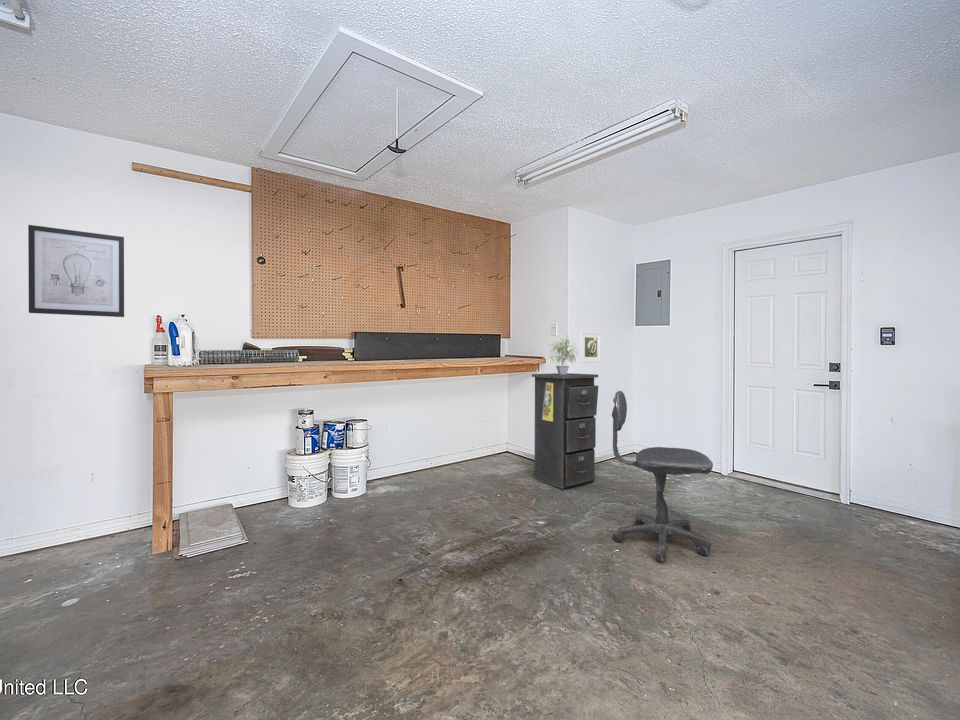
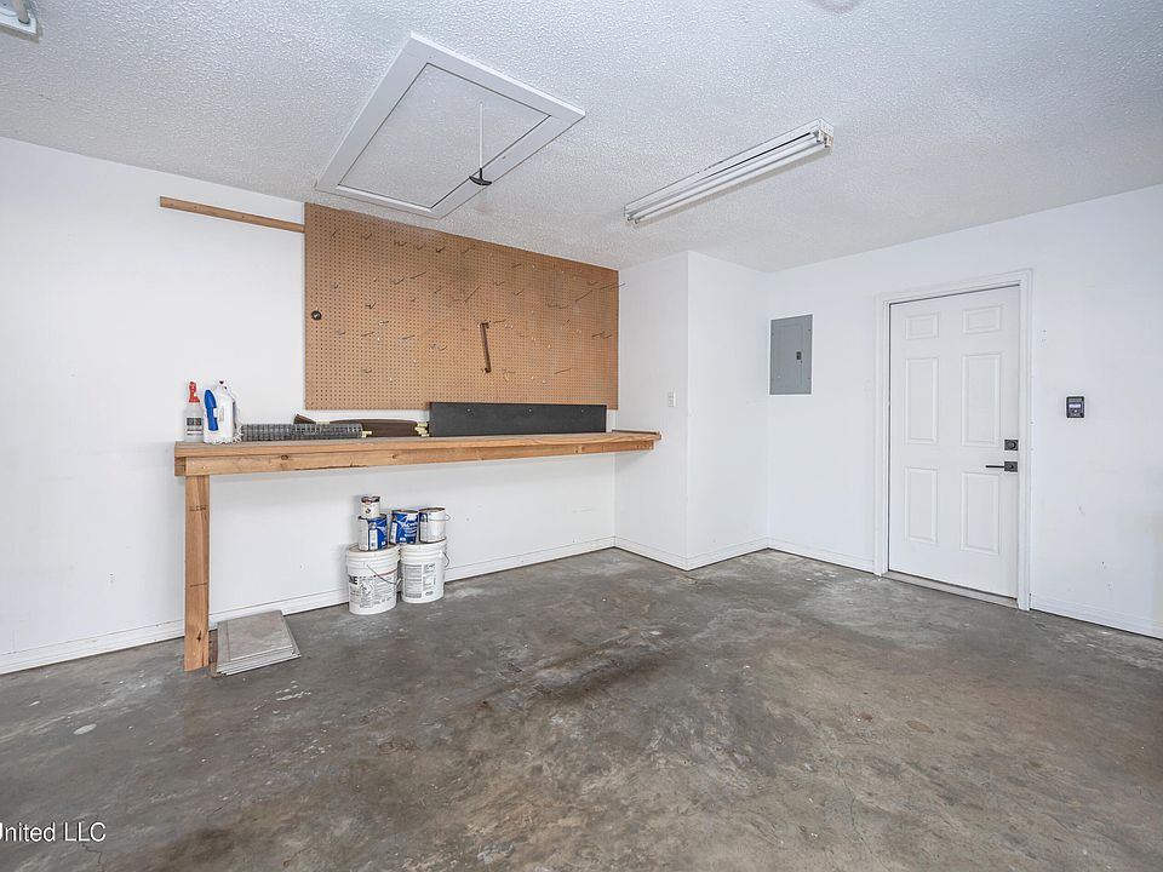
- filing cabinet (567, 427)
- office chair (659, 468)
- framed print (590, 347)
- potted plant (562, 353)
- wall art (78, 273)
